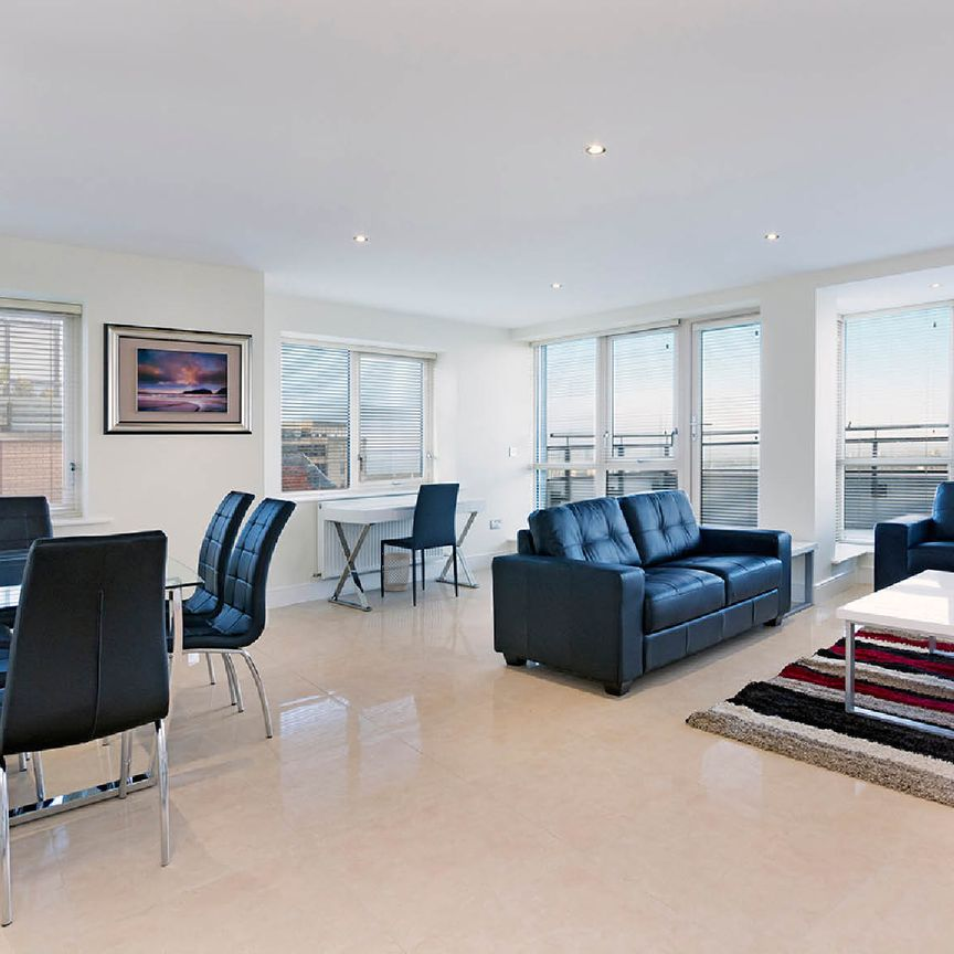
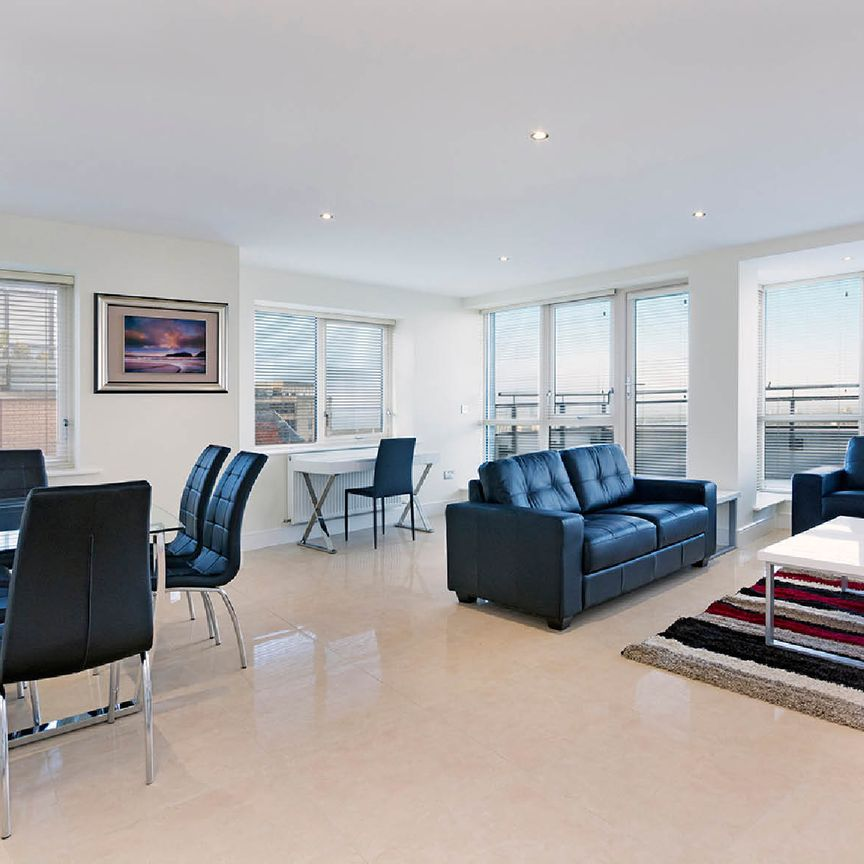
- wastebasket (395, 571)
